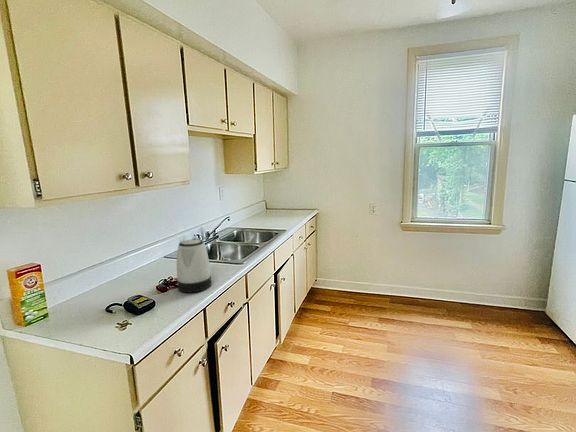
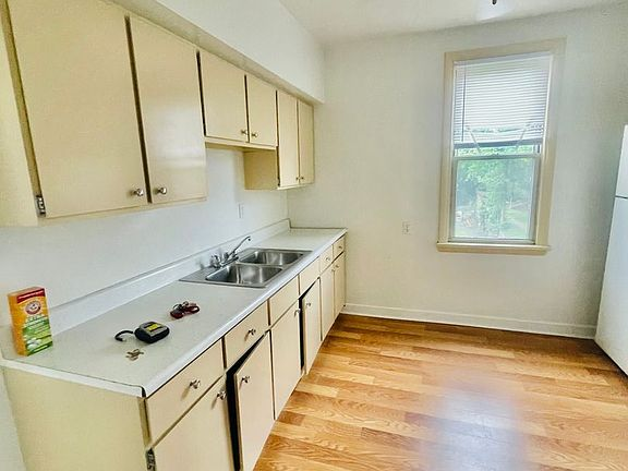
- kettle (194, 262)
